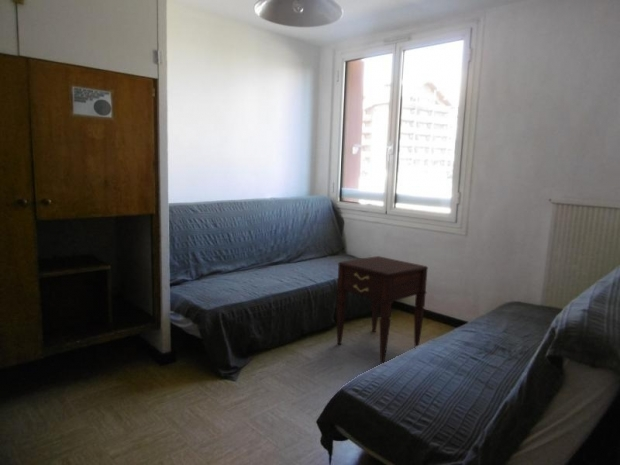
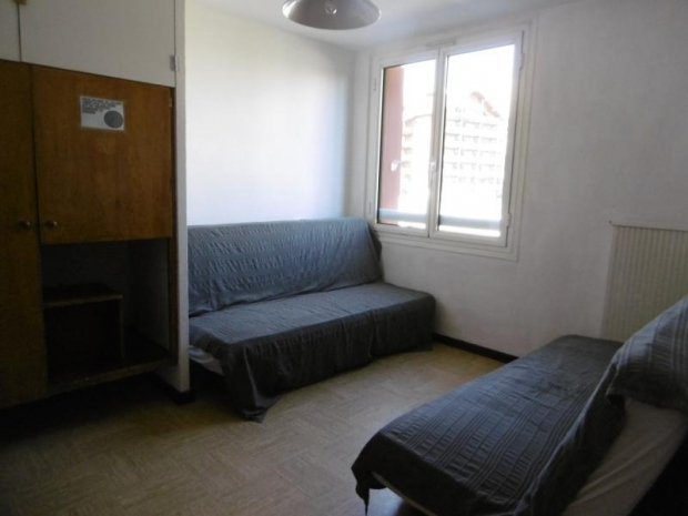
- nightstand (379, 304)
